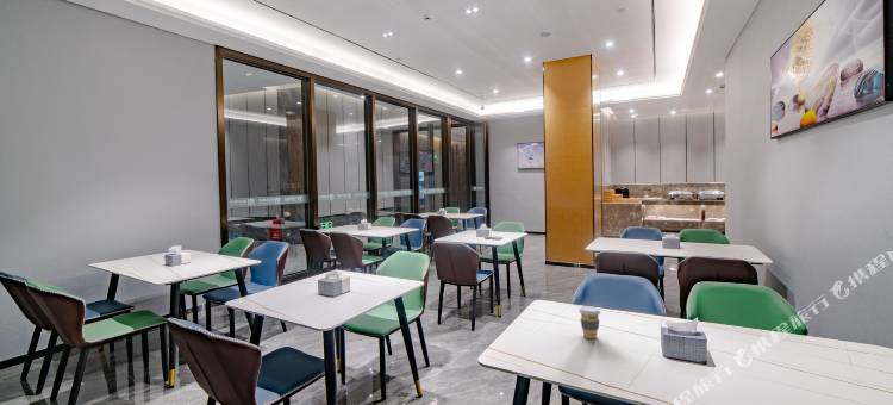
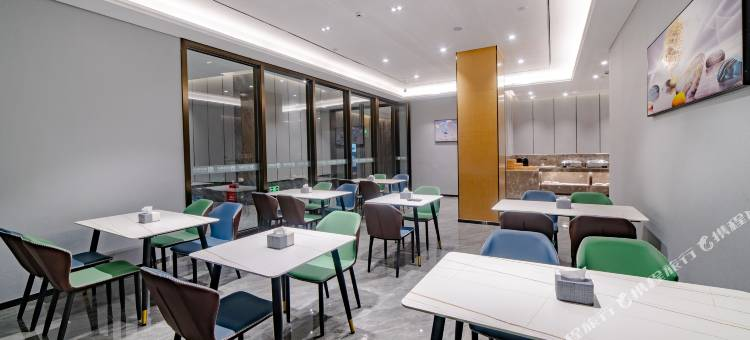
- coffee cup (589, 322)
